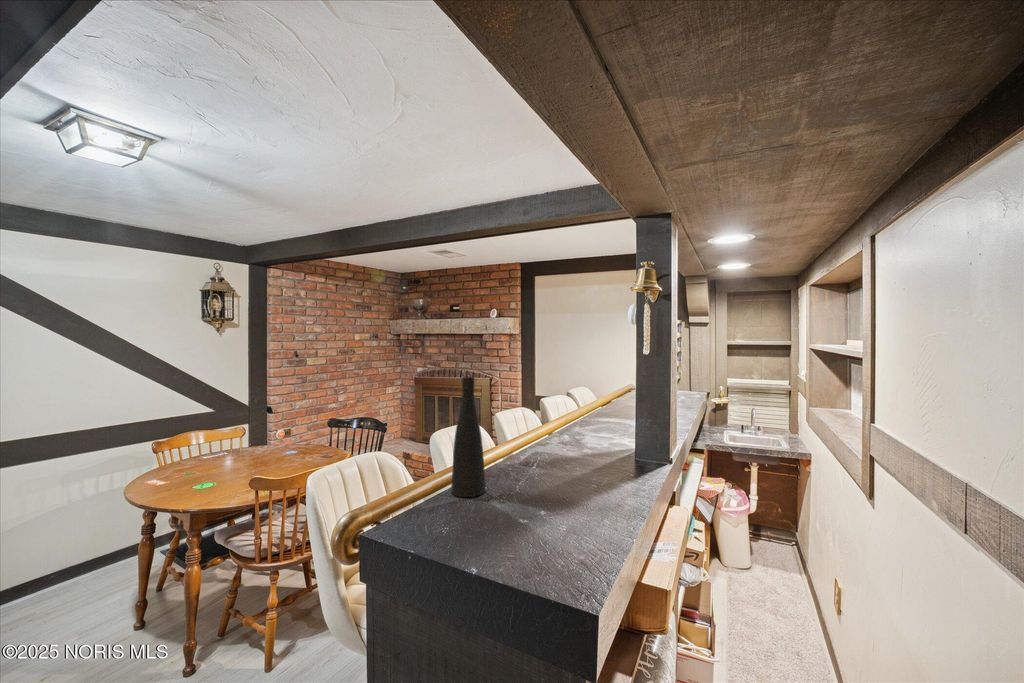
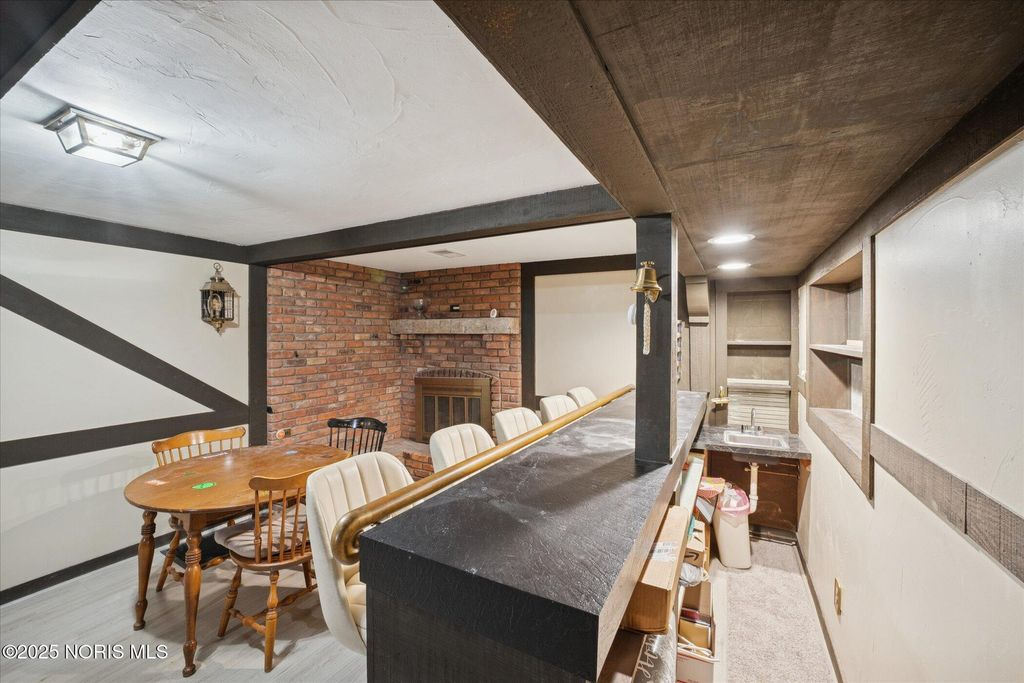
- vase (469, 434)
